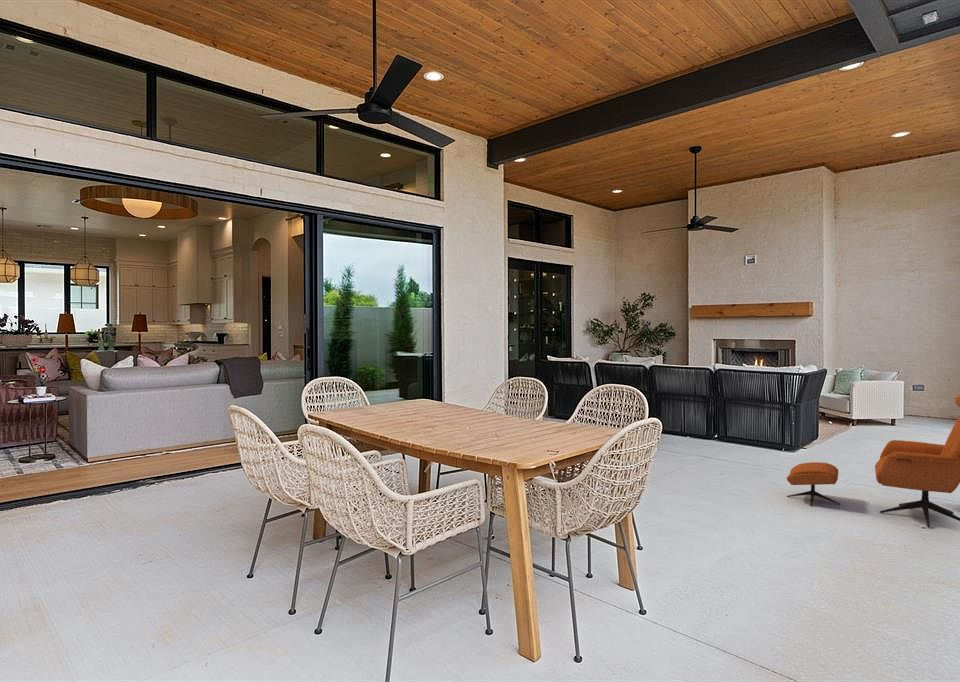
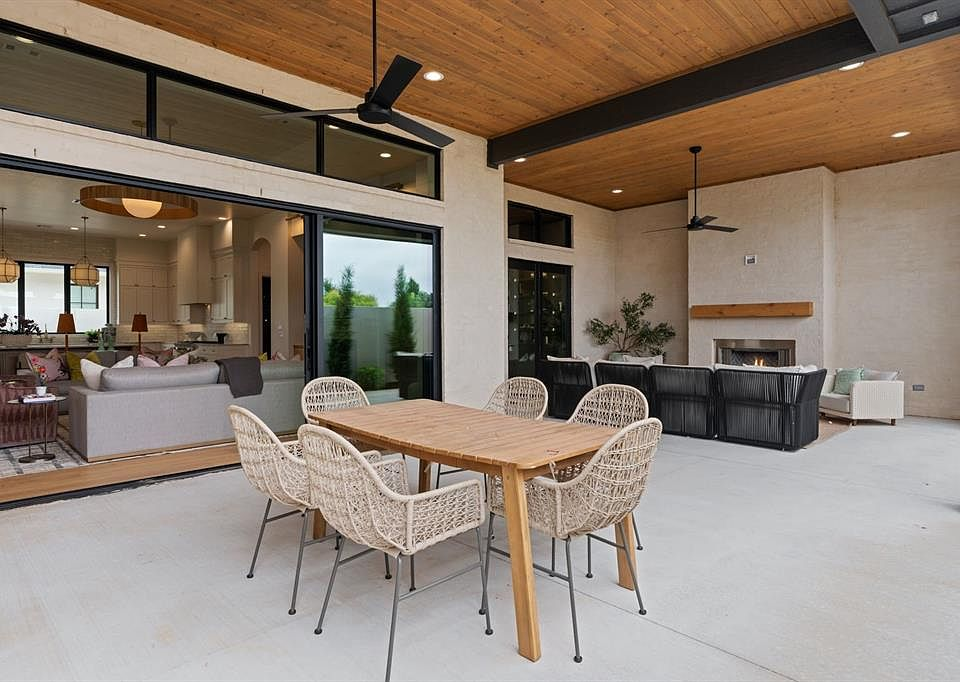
- lounge chair (881, 453)
